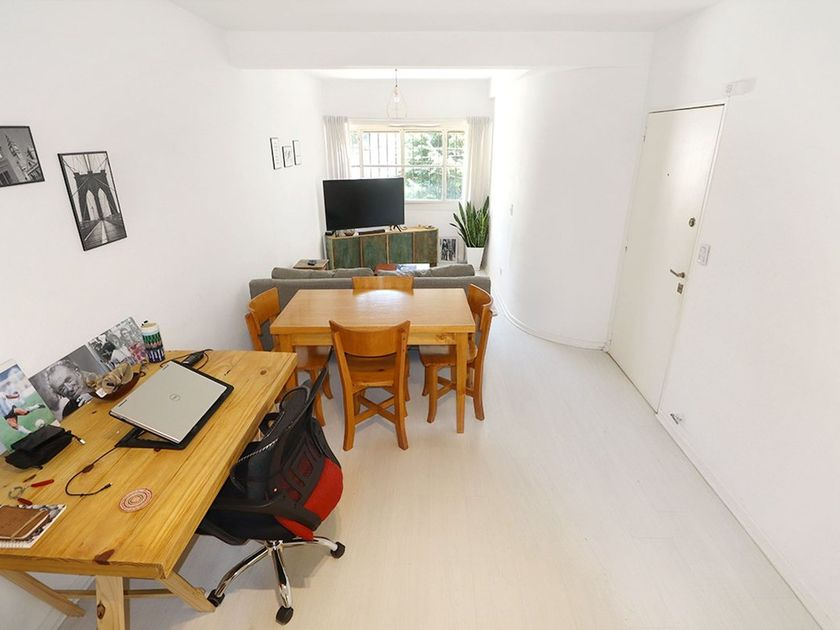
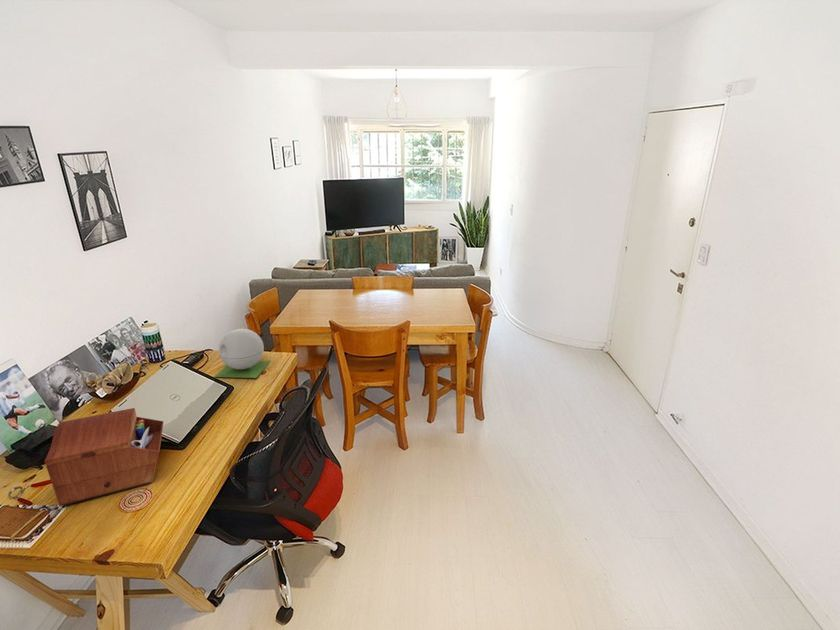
+ speaker (241, 349)
+ sewing box (112, 450)
